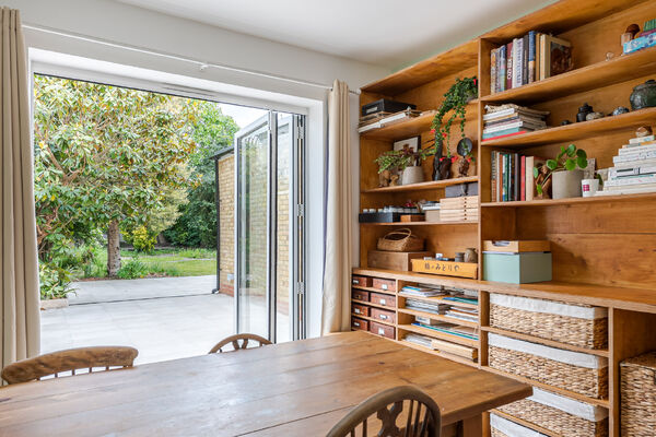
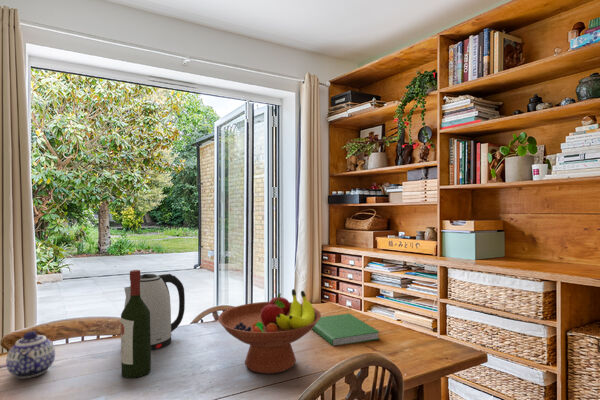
+ fruit bowl (270, 329)
+ kettle (156, 307)
+ hardcover book (341, 328)
+ wine bottle (135, 321)
+ teapot (31, 352)
